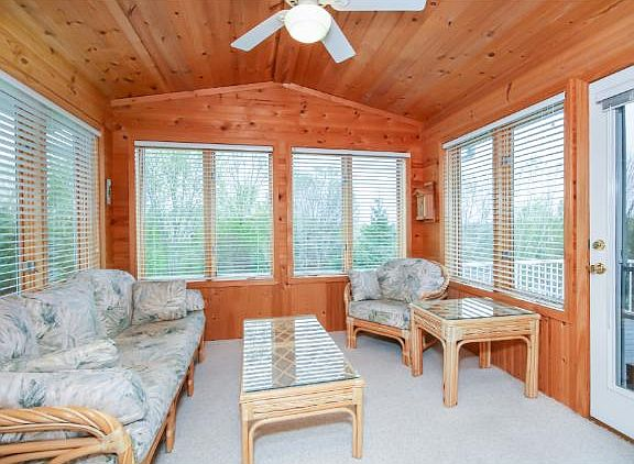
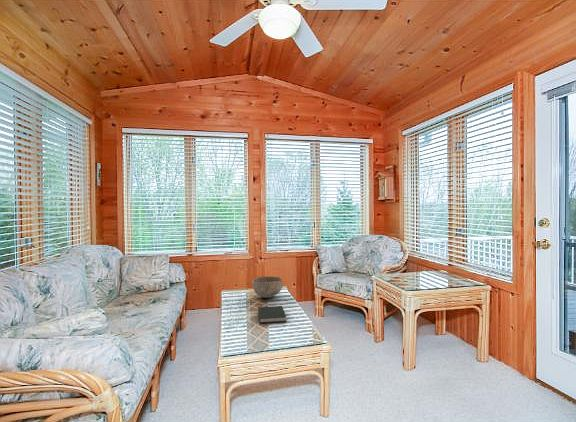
+ book (271, 314)
+ bowl (268, 288)
